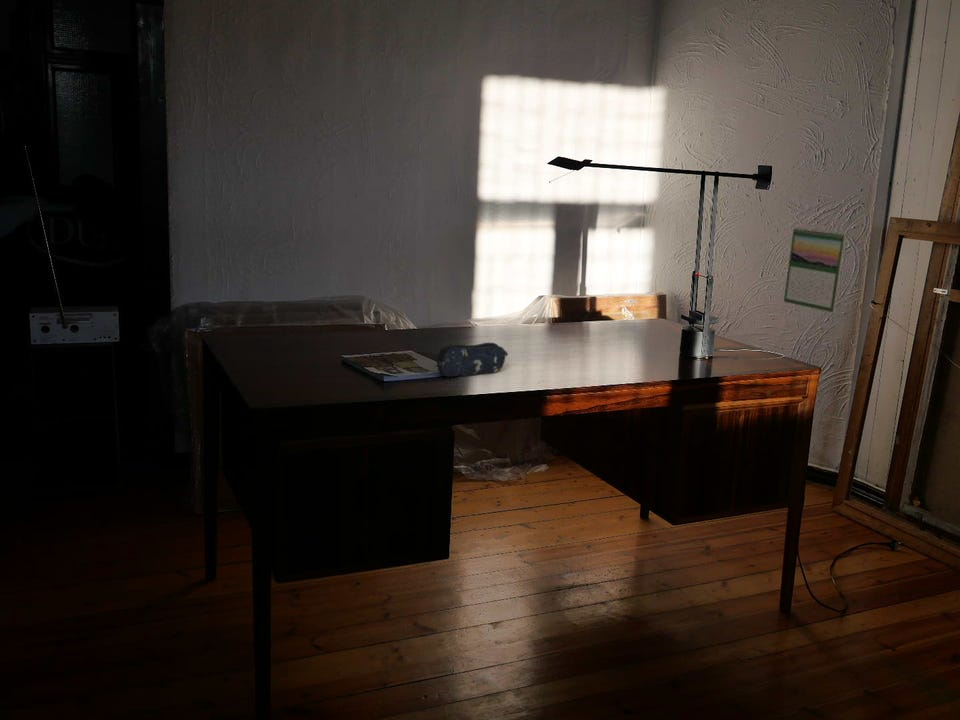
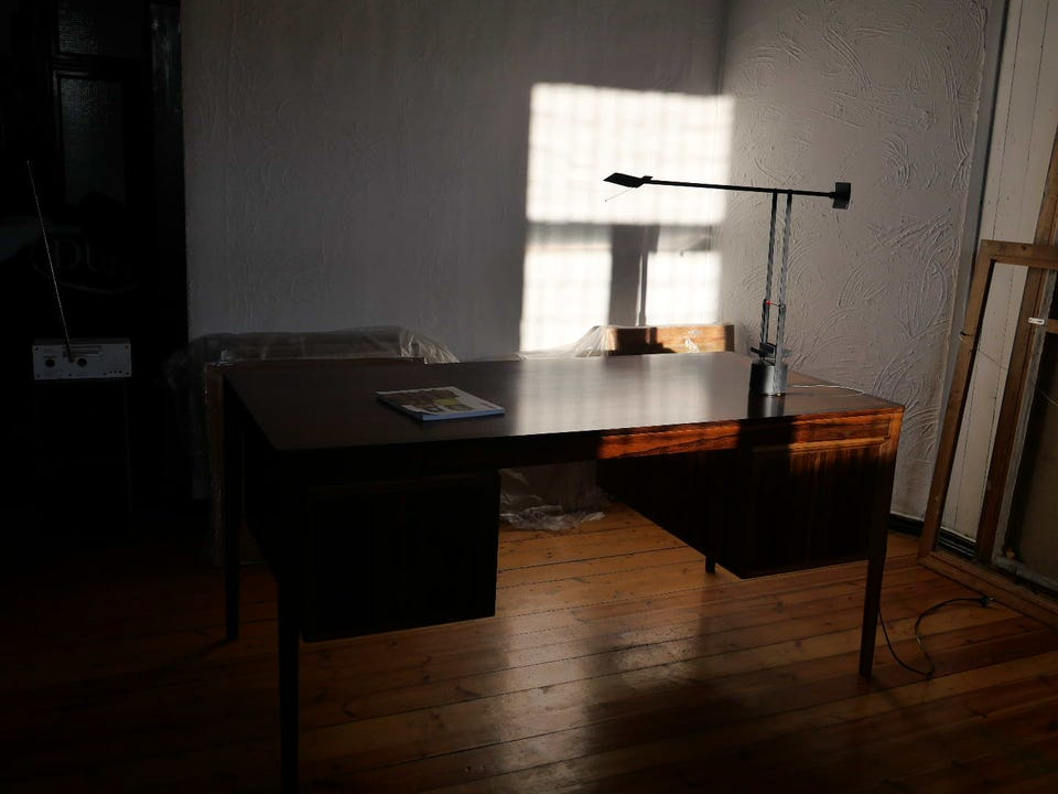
- calendar (813, 267)
- pencil case (471, 359)
